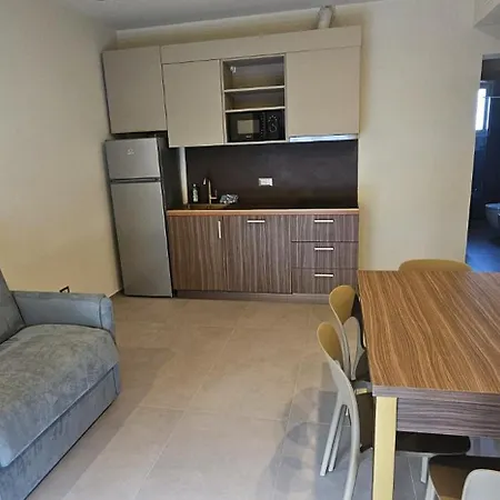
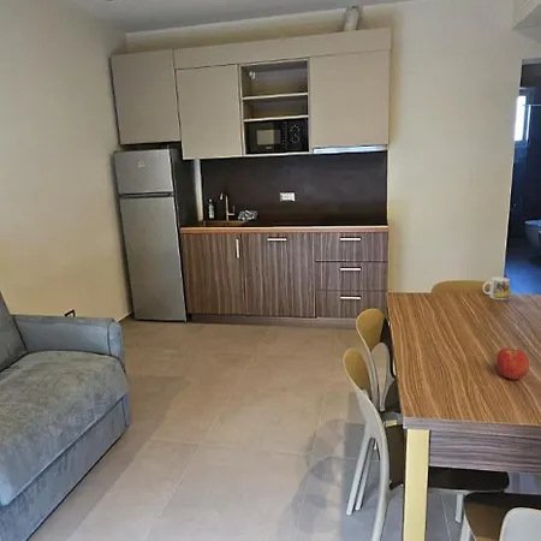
+ mug (495, 287)
+ apple (512, 363)
